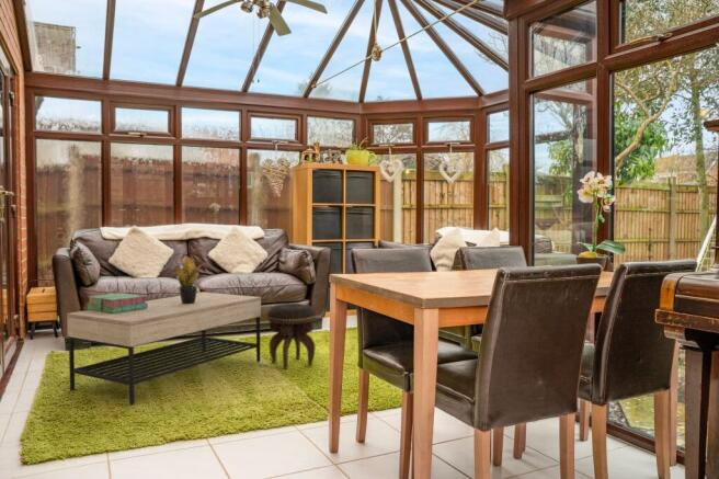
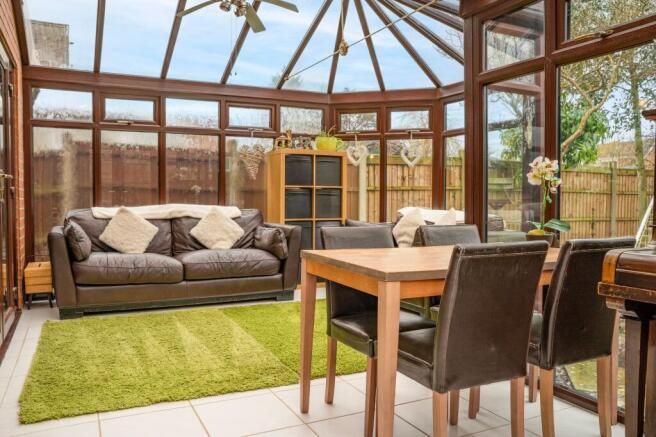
- stack of books (116, 301)
- footstool (292, 334)
- coffee table (173, 337)
- potted plant (187, 278)
